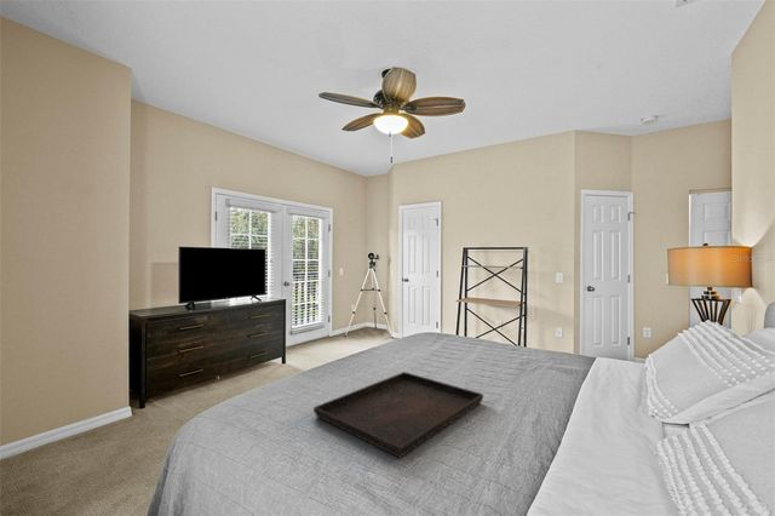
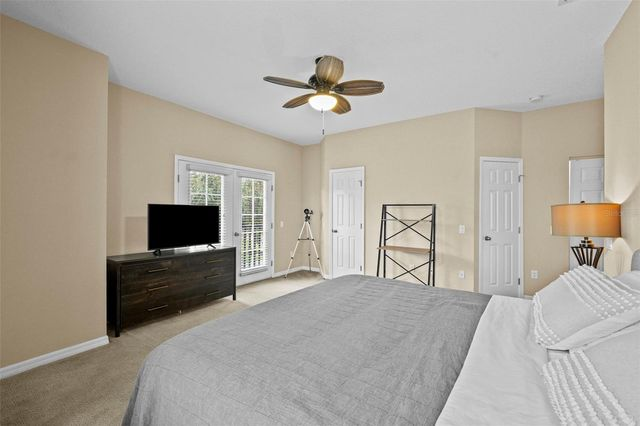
- serving tray (402, 405)
